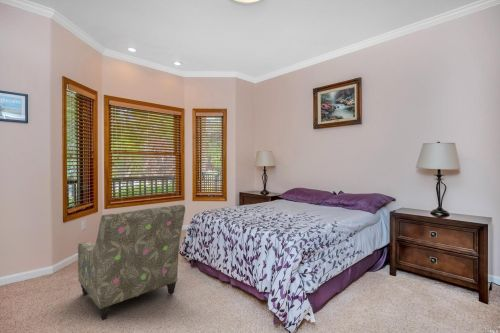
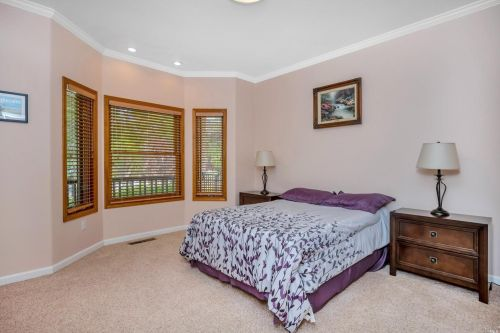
- armchair (131, 250)
